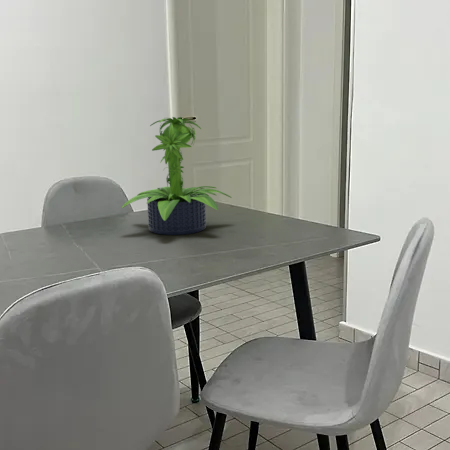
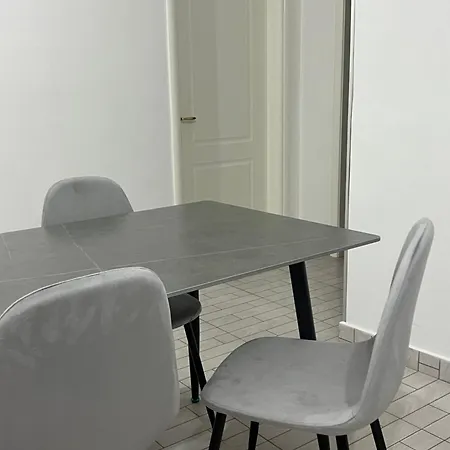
- potted plant (177, 174)
